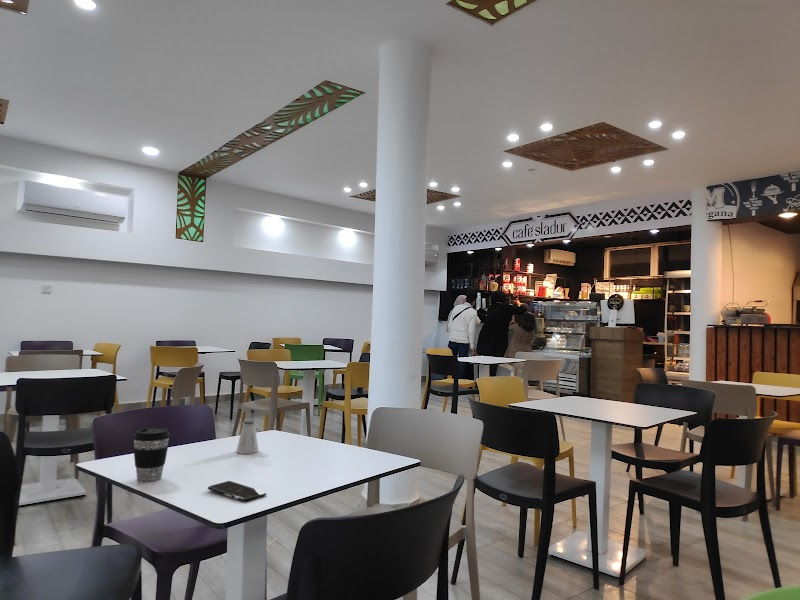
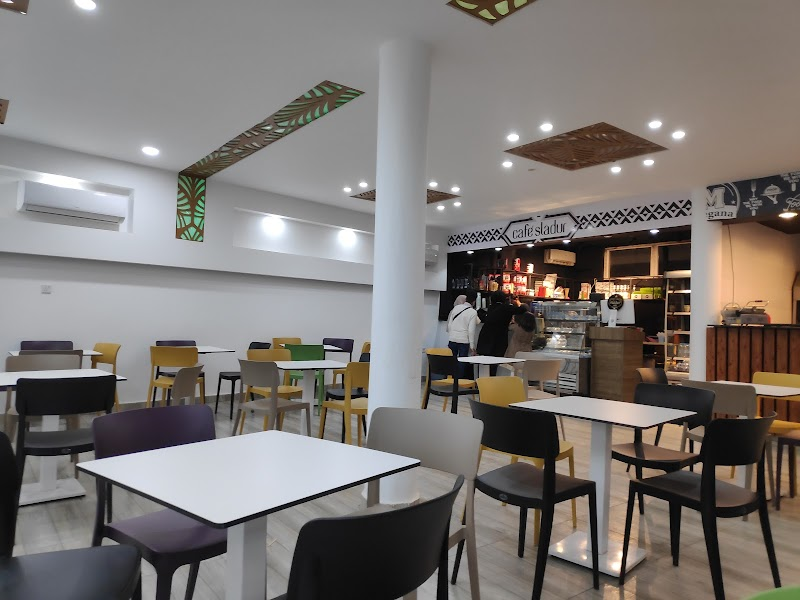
- coffee cup (150, 454)
- saltshaker (248, 436)
- smartphone (236, 491)
